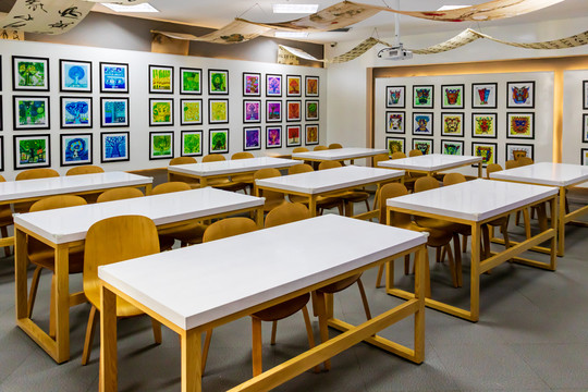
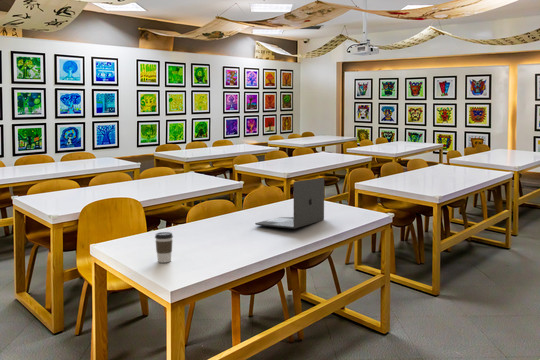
+ coffee cup (164, 247)
+ laptop (294, 201)
